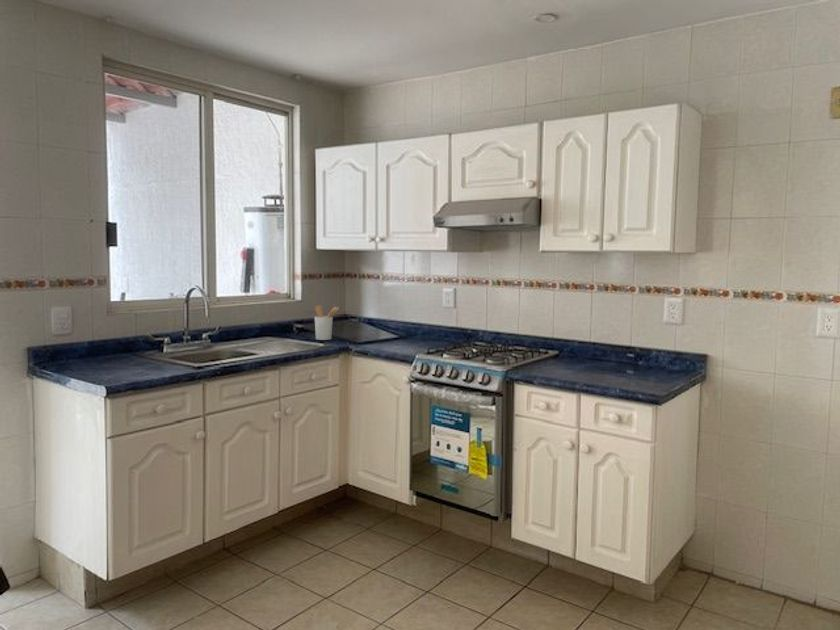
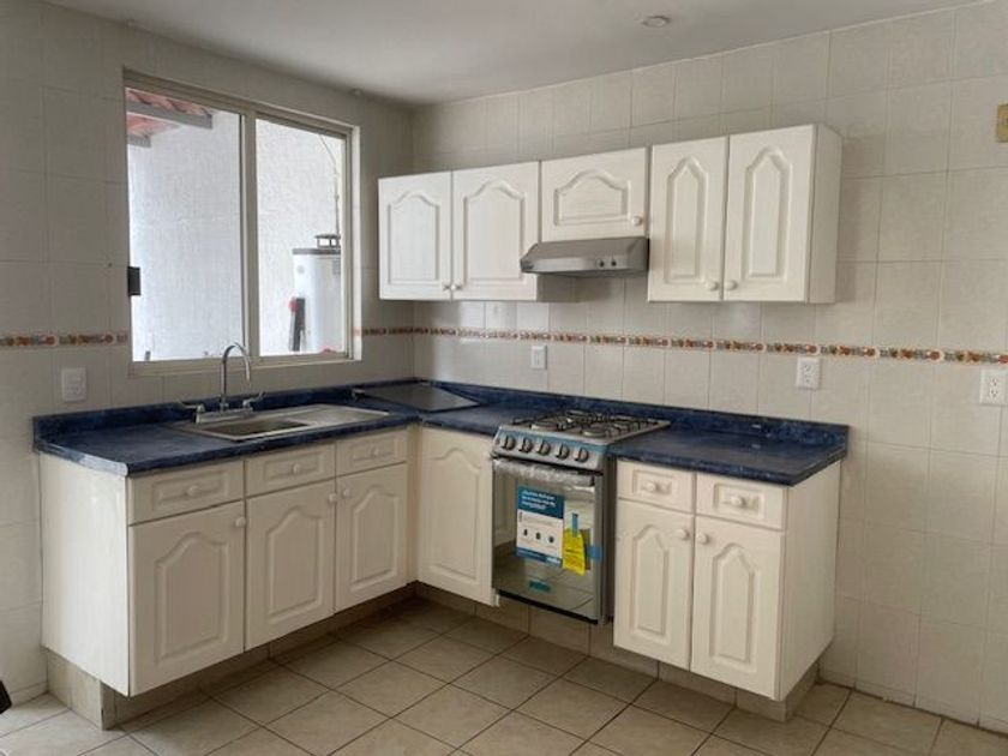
- utensil holder (327, 322)
